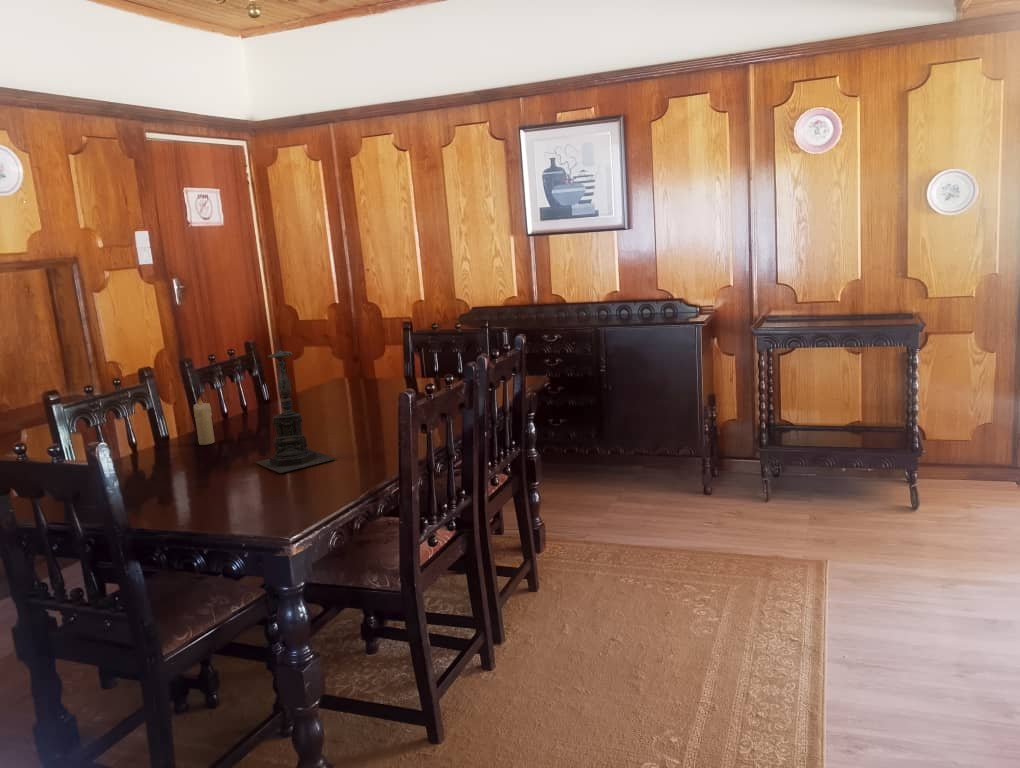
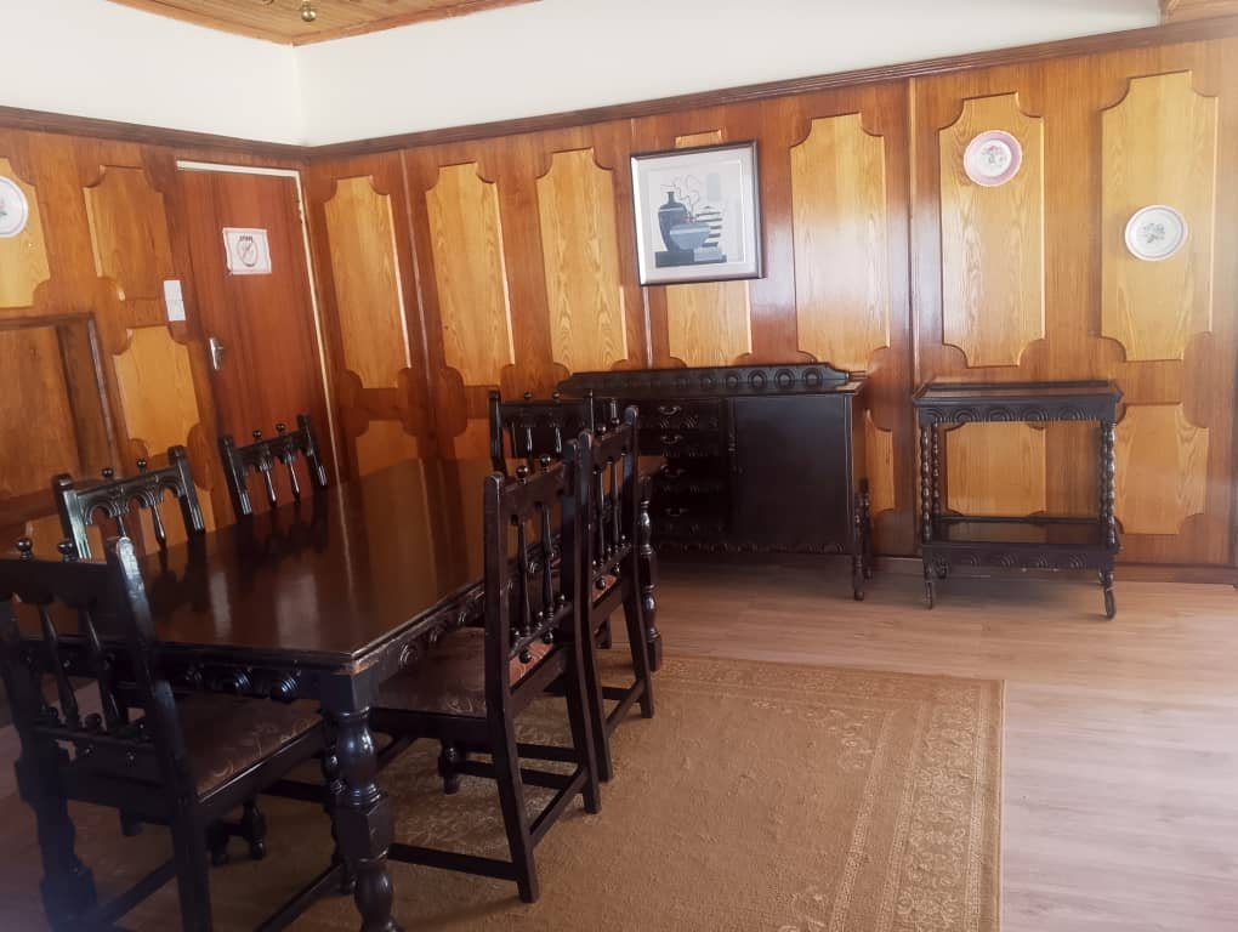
- candle (203, 419)
- candle holder (287, 398)
